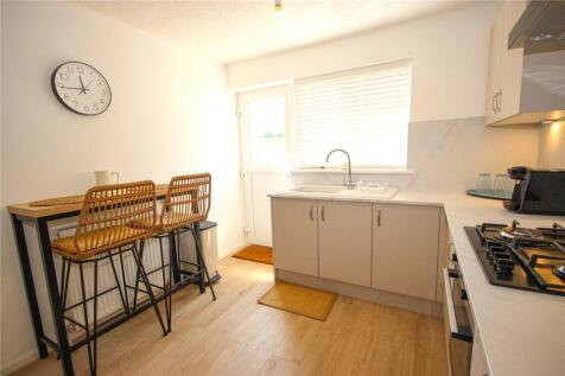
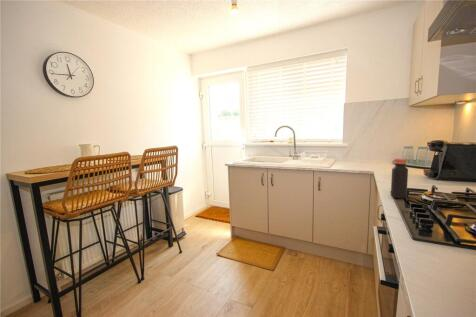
+ bottle (399, 178)
